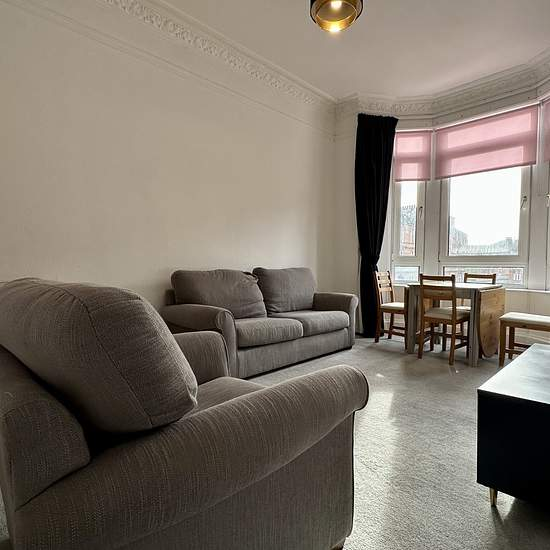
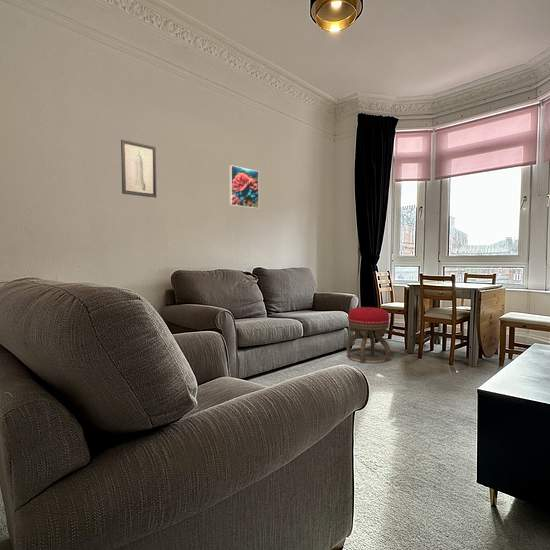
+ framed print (244, 187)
+ wall art (139, 169)
+ stool (367, 333)
